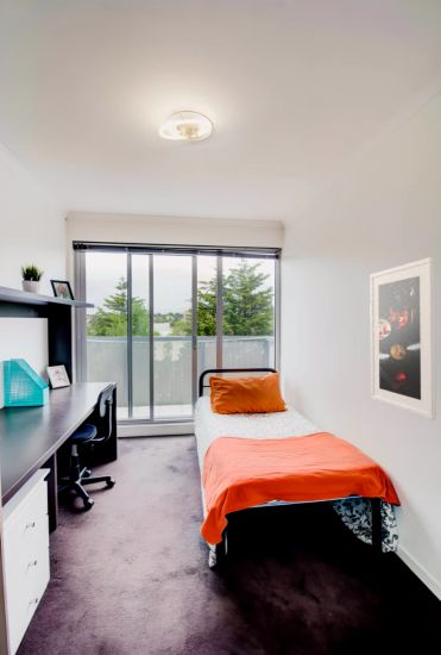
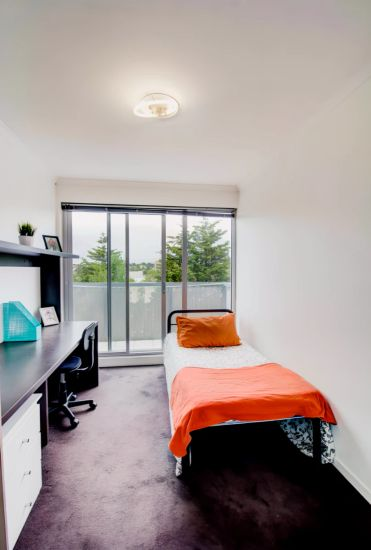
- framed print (398, 337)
